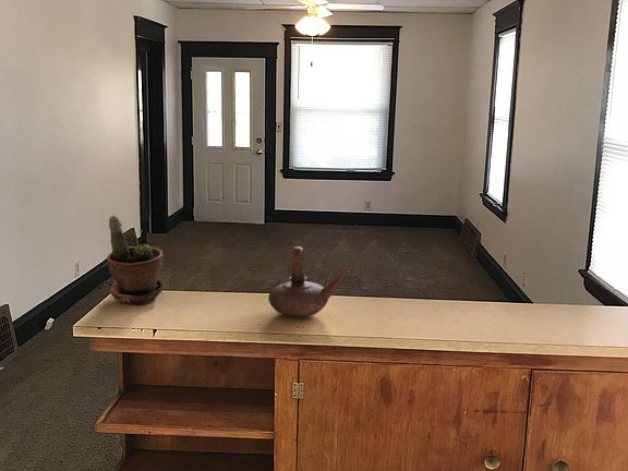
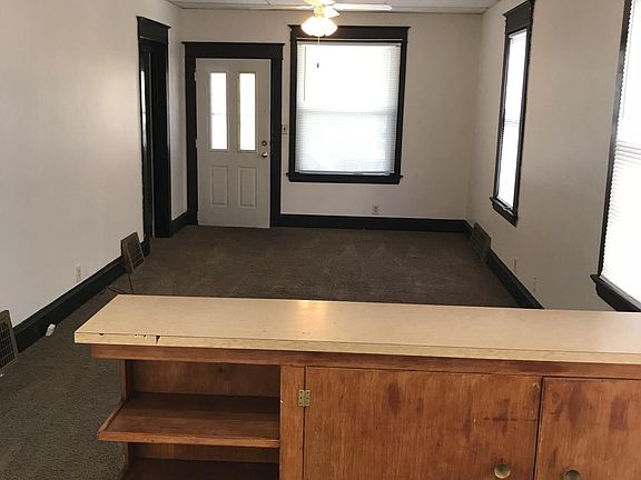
- potted plant (135, 257)
- teapot (307, 281)
